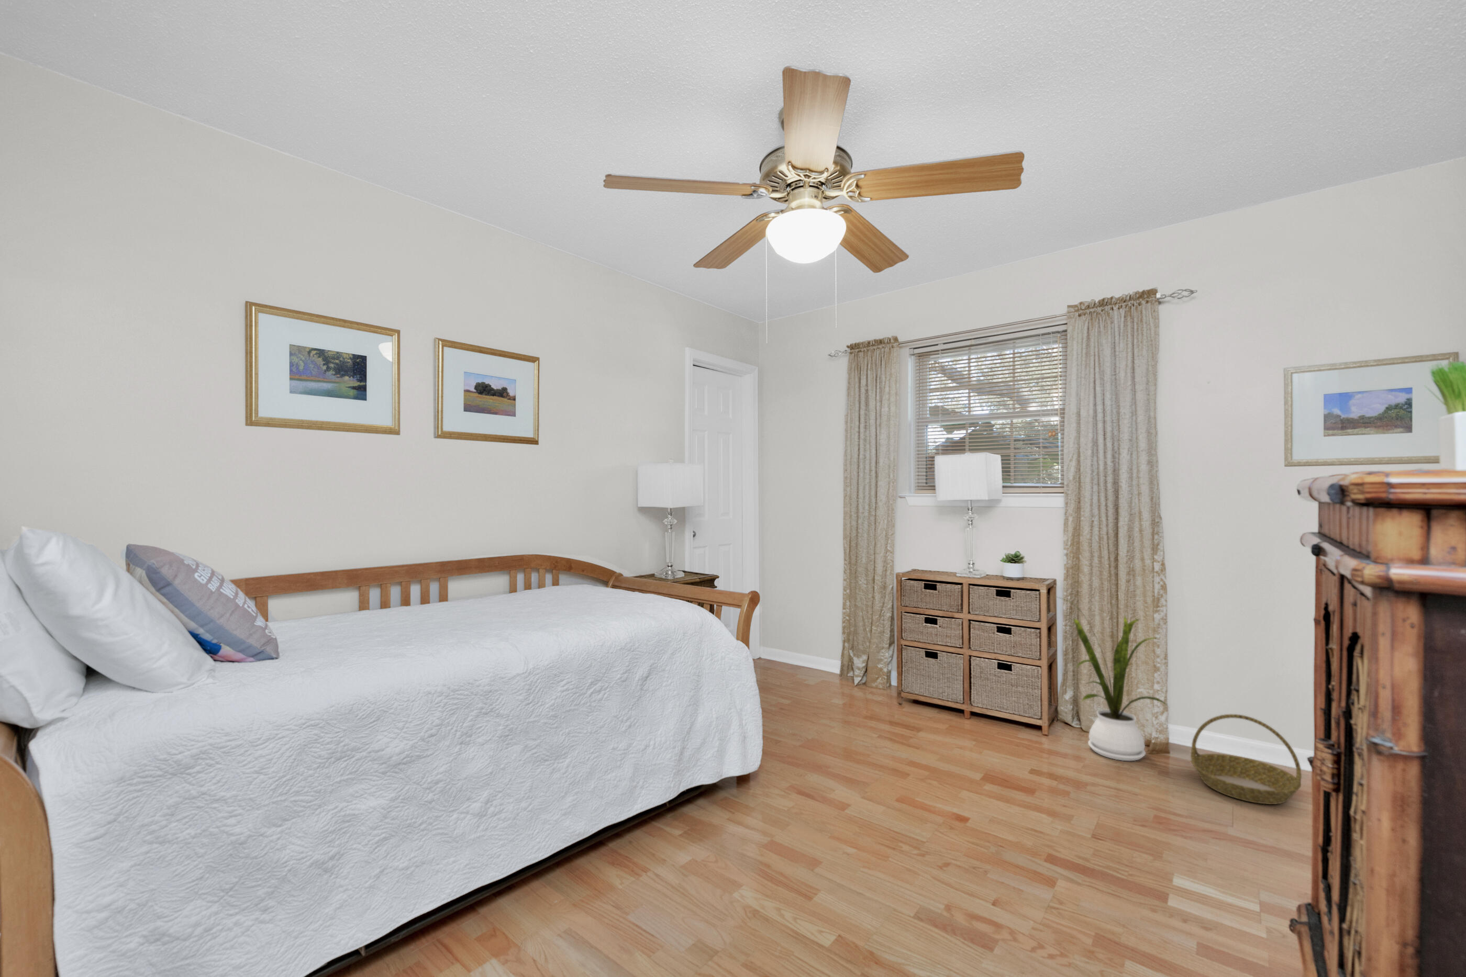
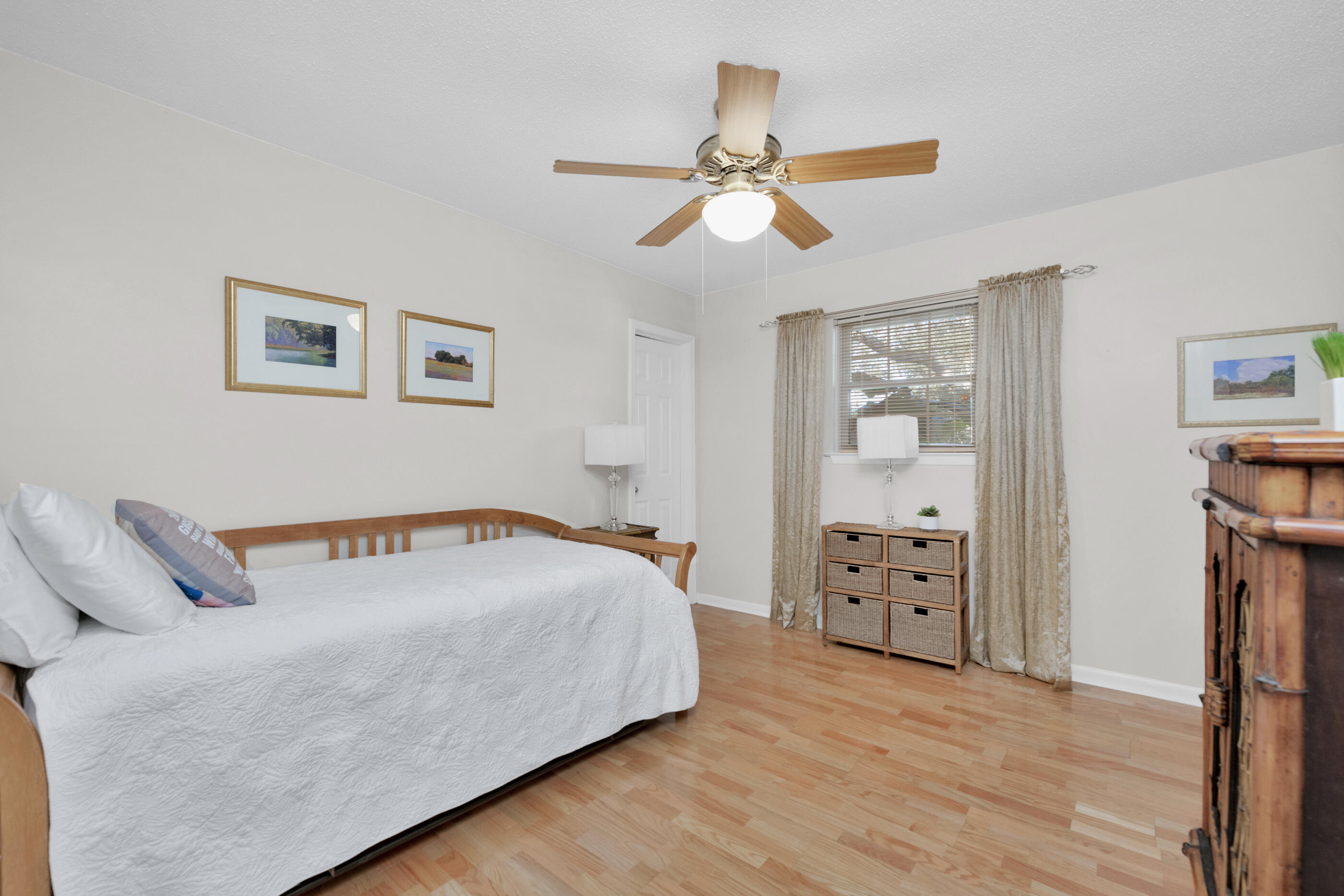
- house plant (1109, 676)
- basket (1243, 757)
